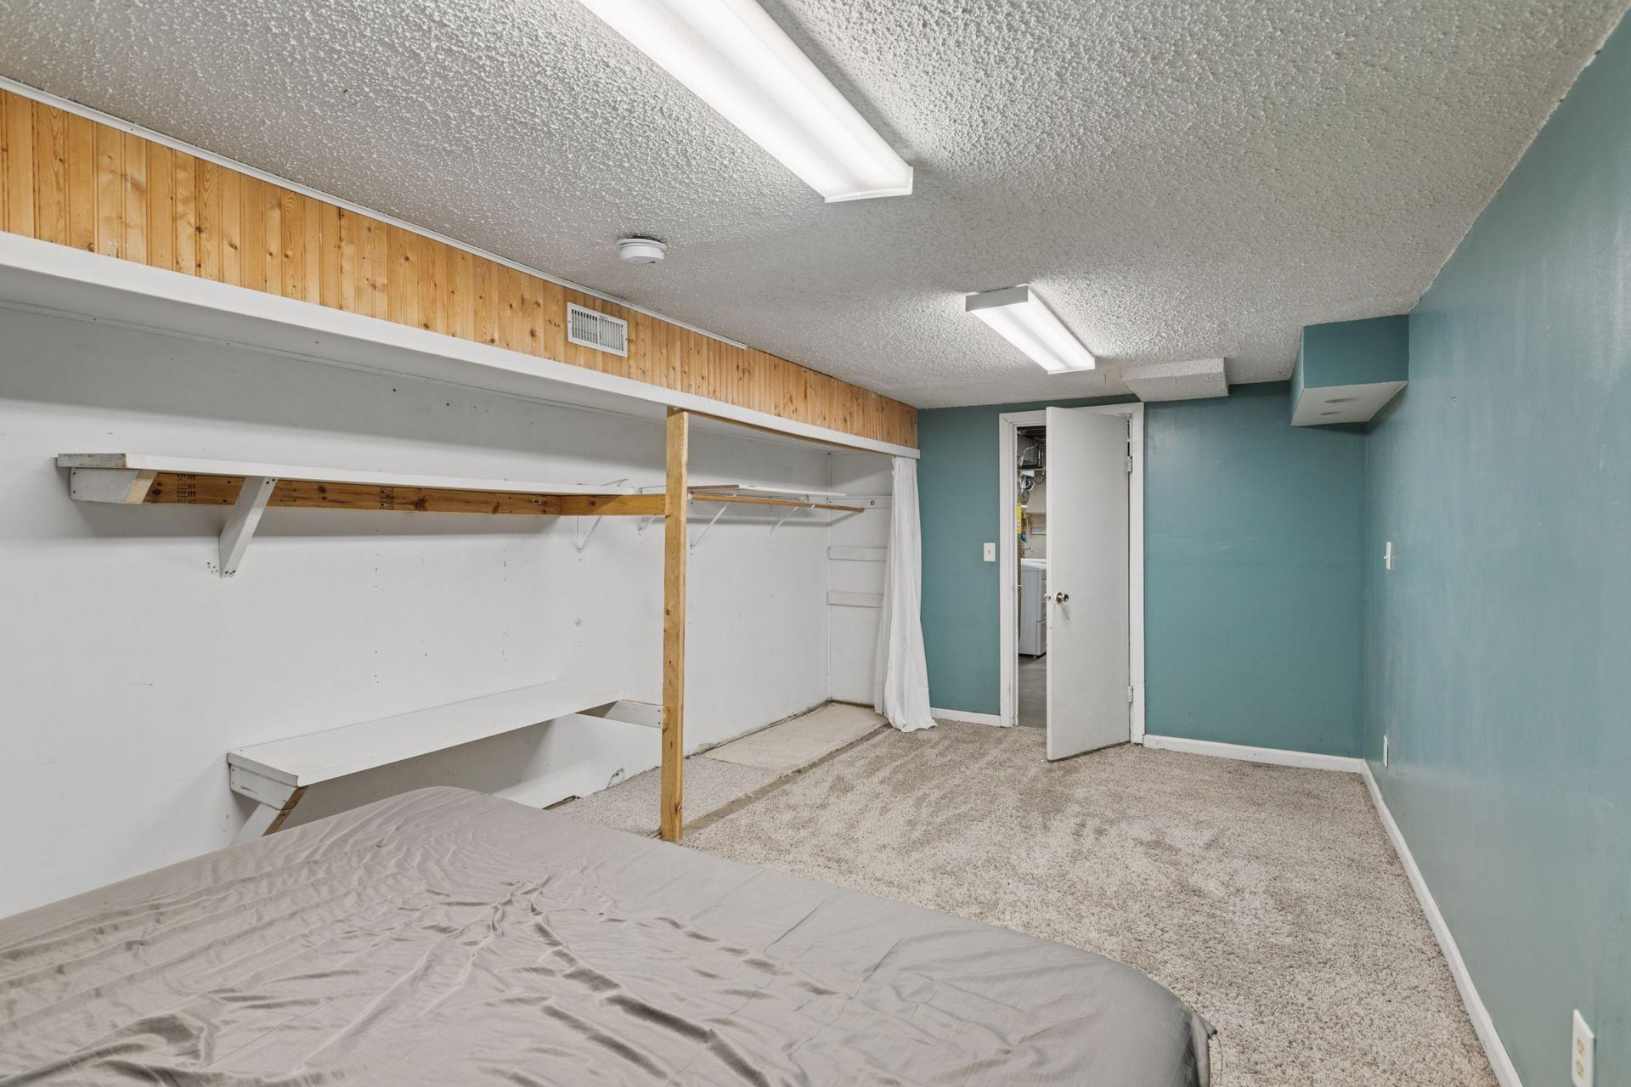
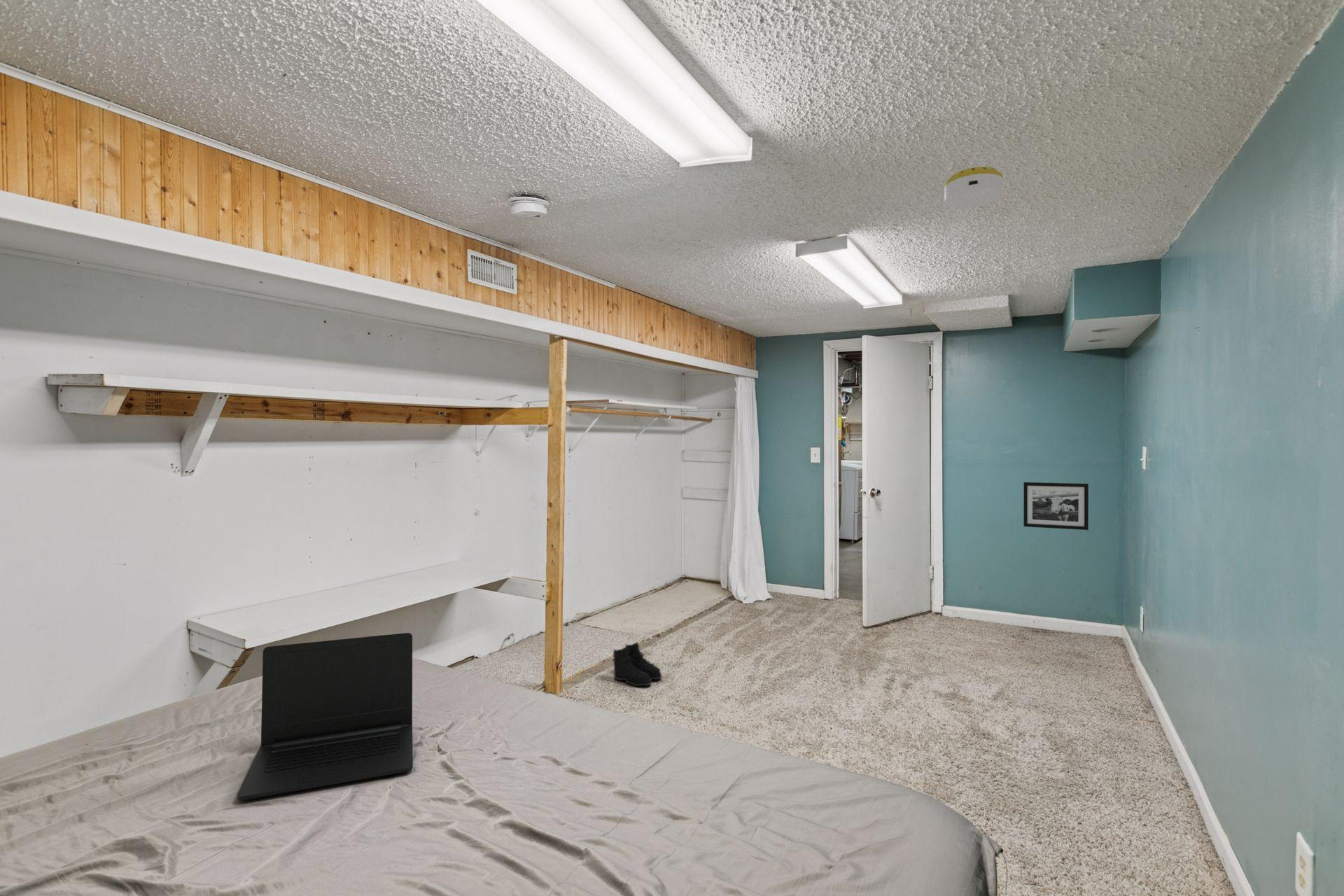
+ boots (637, 662)
+ smoke detector (973, 187)
+ picture frame (1055, 505)
+ laptop (335, 707)
